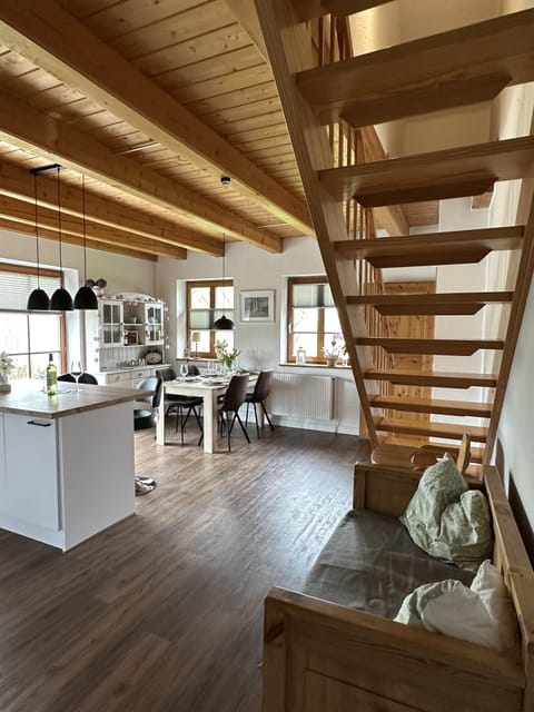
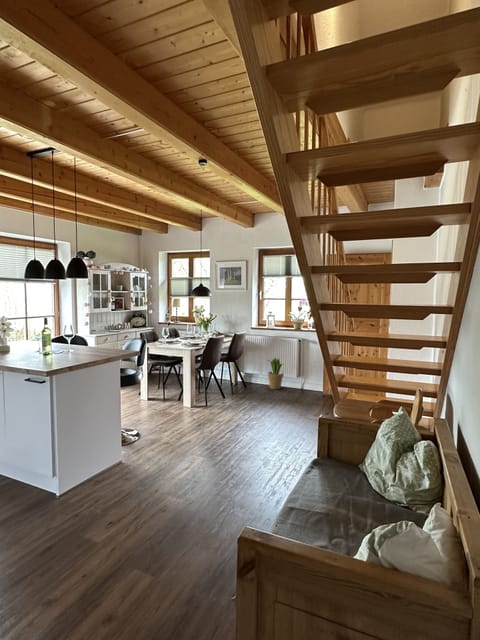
+ potted plant (276, 372)
